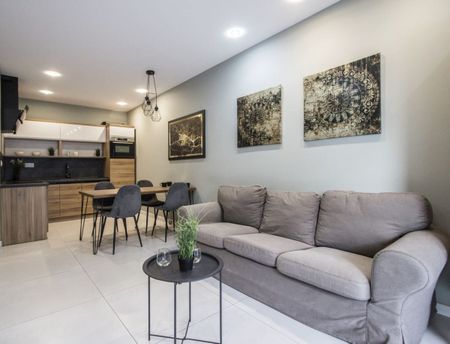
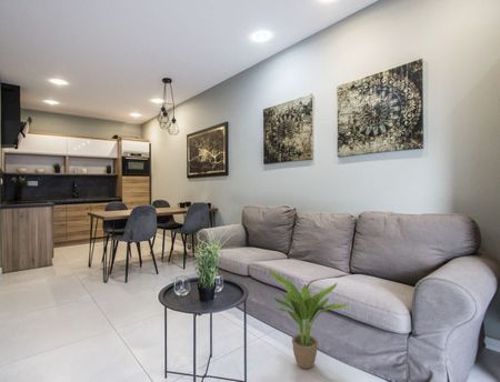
+ potted plant (301, 320)
